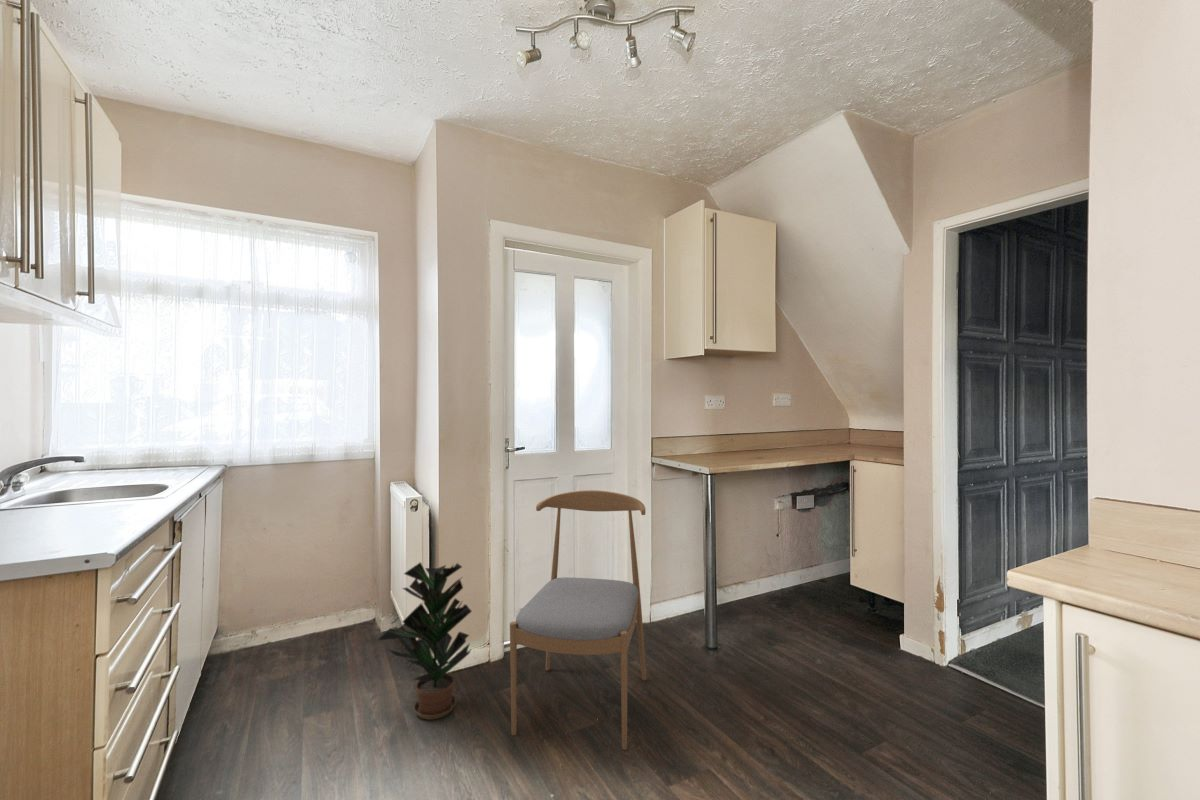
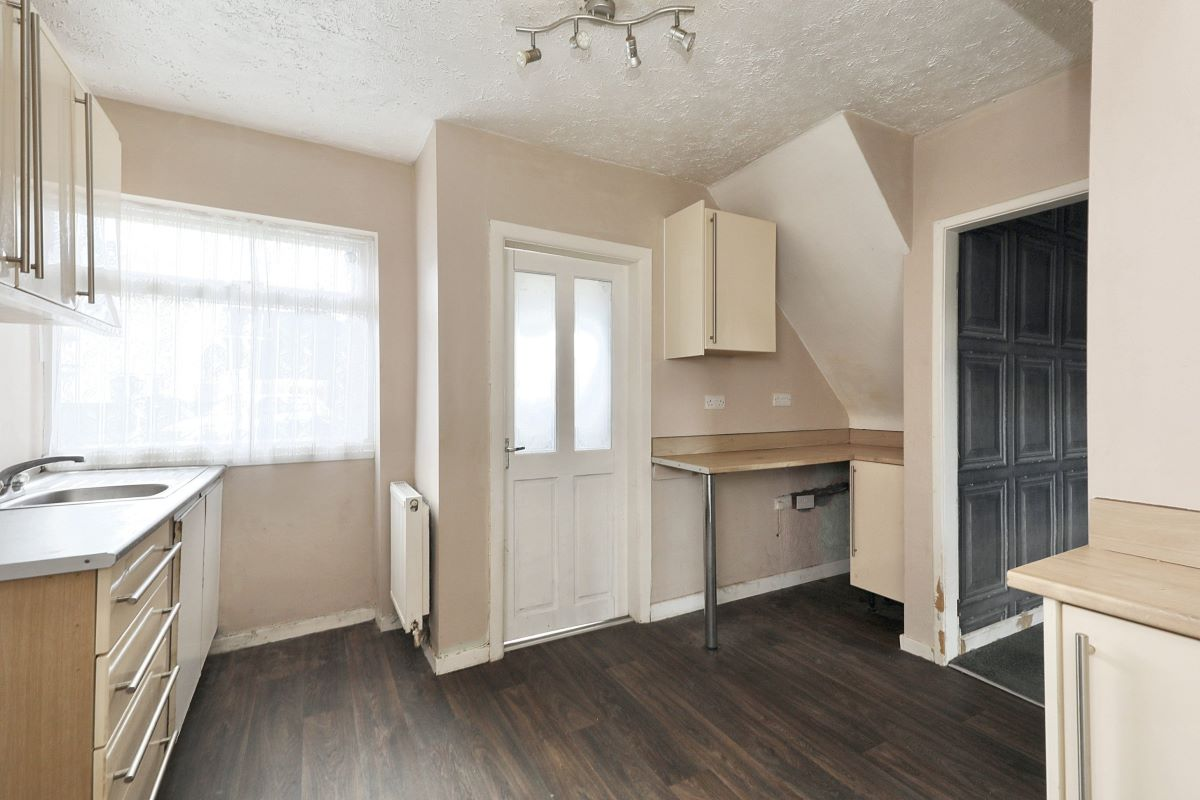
- potted plant (426, 637)
- dining chair (581, 603)
